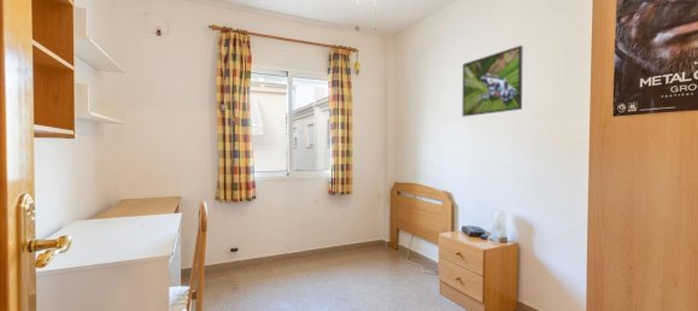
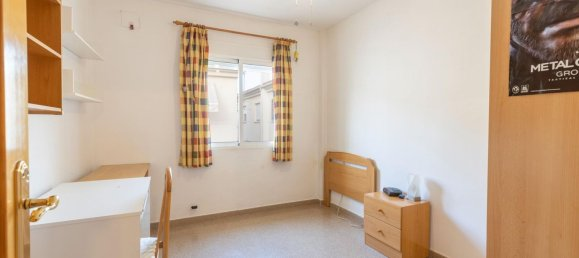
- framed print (489, 84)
